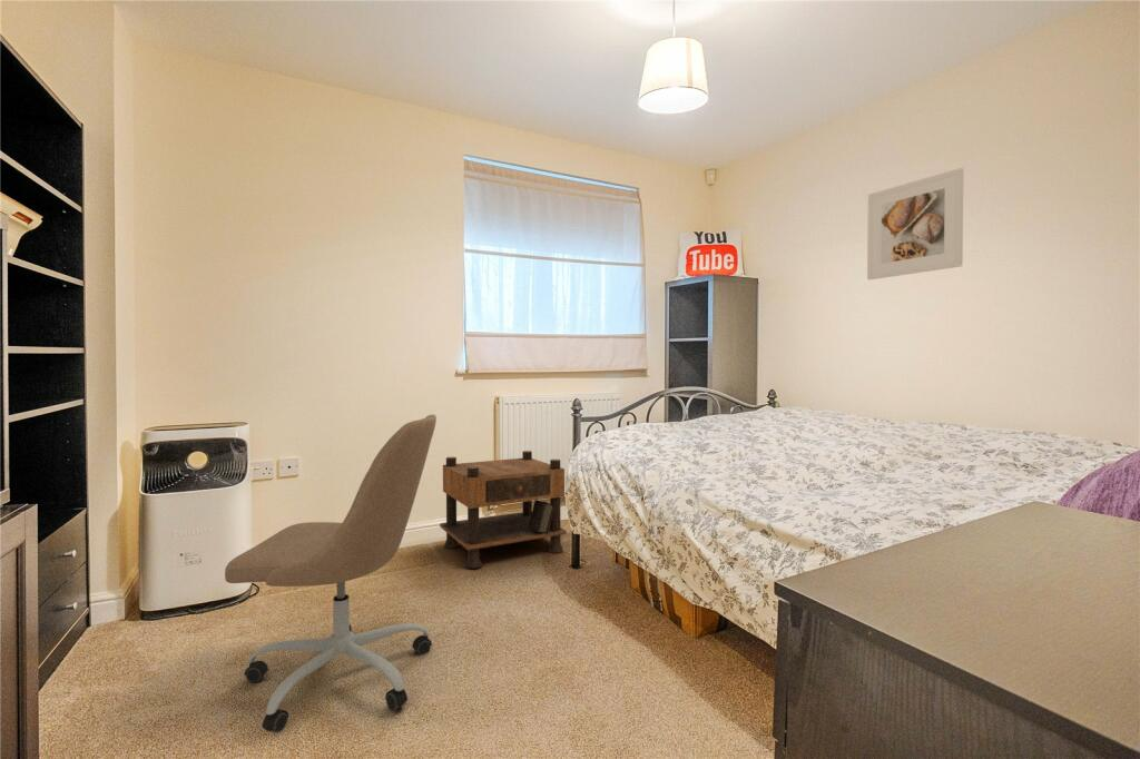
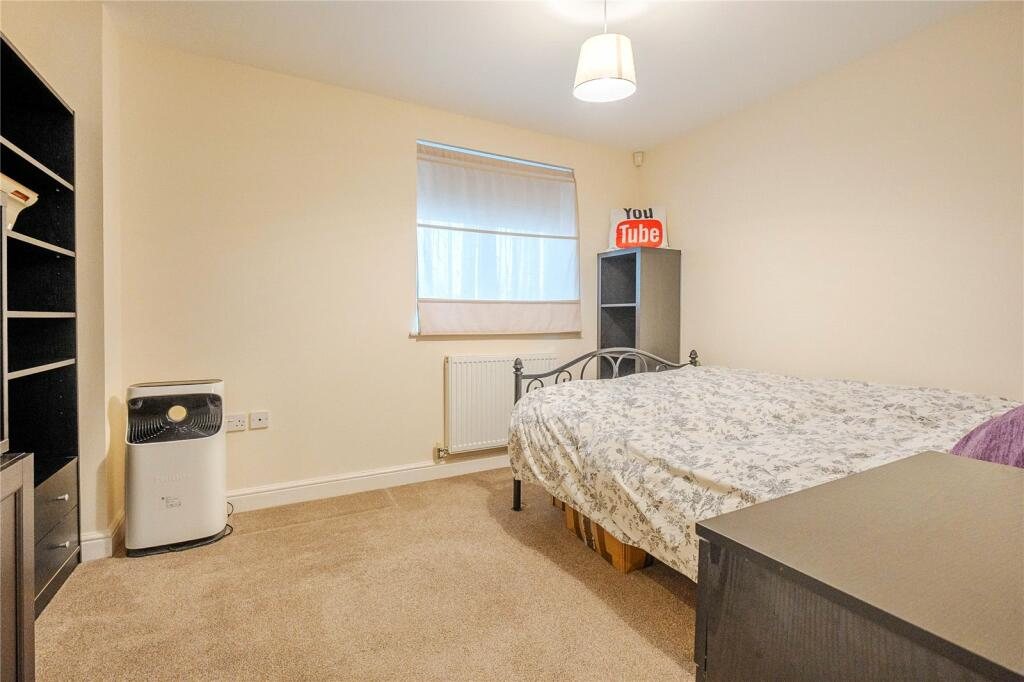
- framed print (912, 227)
- office chair (340, 549)
- nightstand (502, 503)
